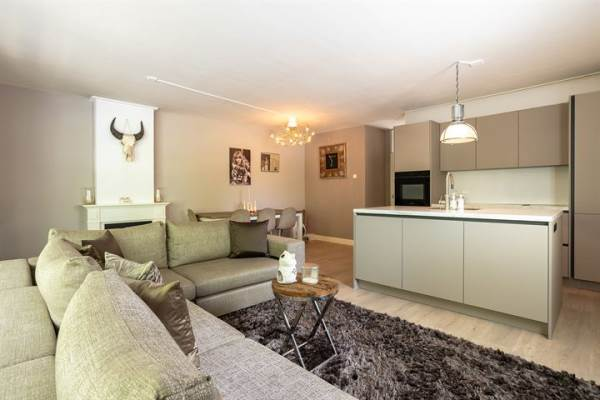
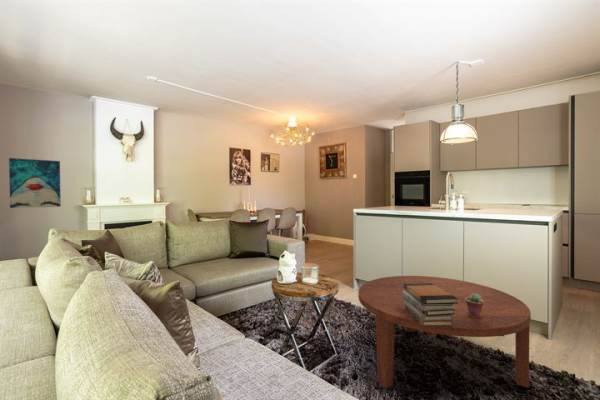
+ coffee table (435, 328)
+ wall art (35, 183)
+ book stack (427, 302)
+ potted succulent (474, 303)
